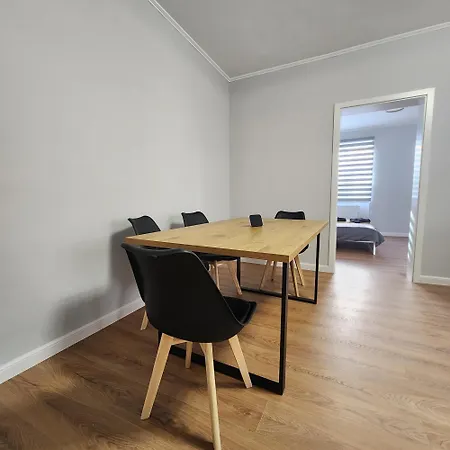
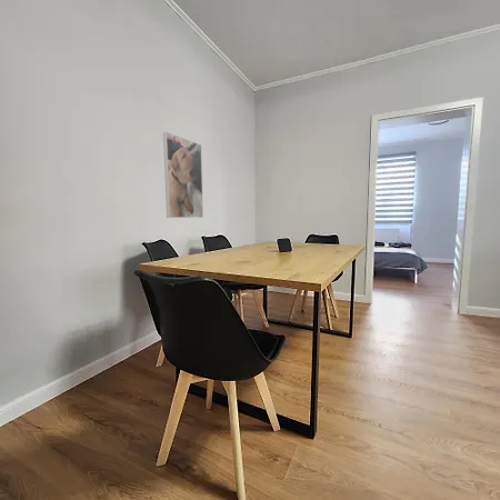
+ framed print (184, 179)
